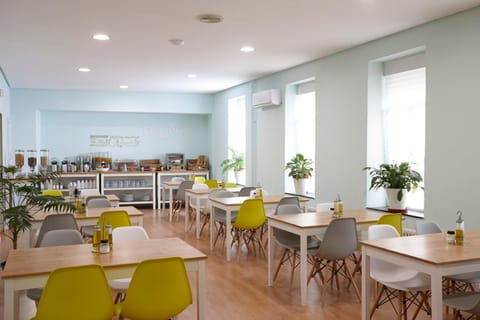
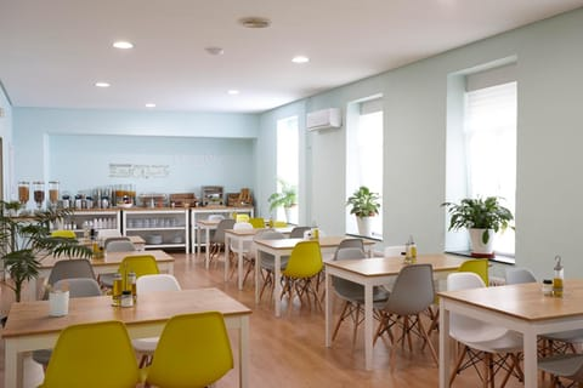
+ utensil holder (55, 298)
